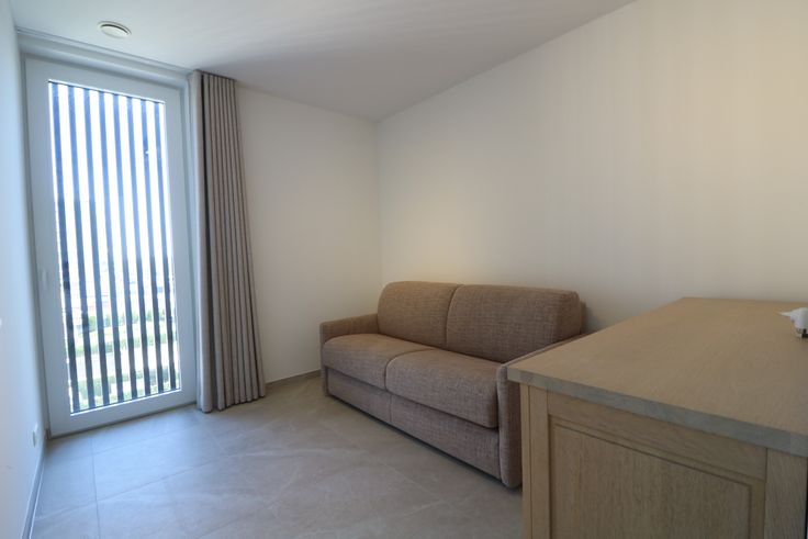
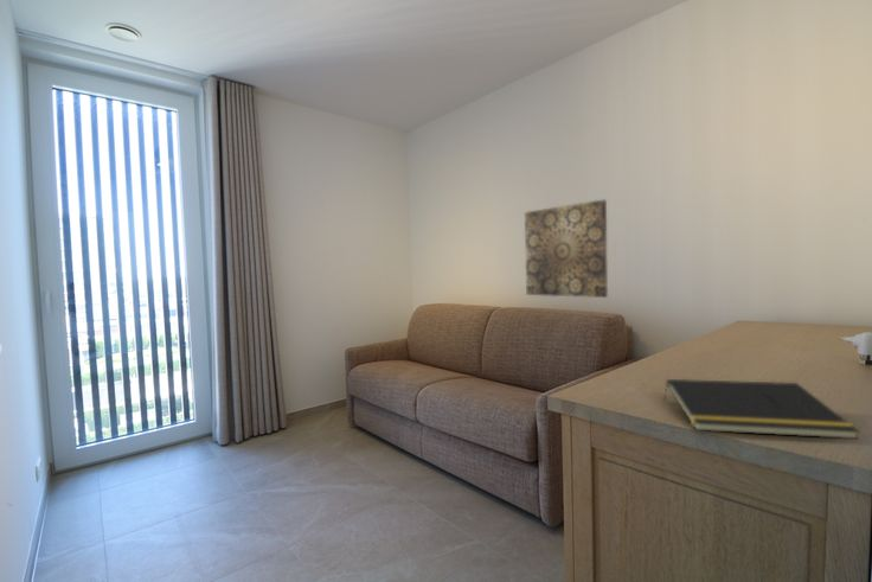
+ notepad (749, 404)
+ wall art (563, 251)
